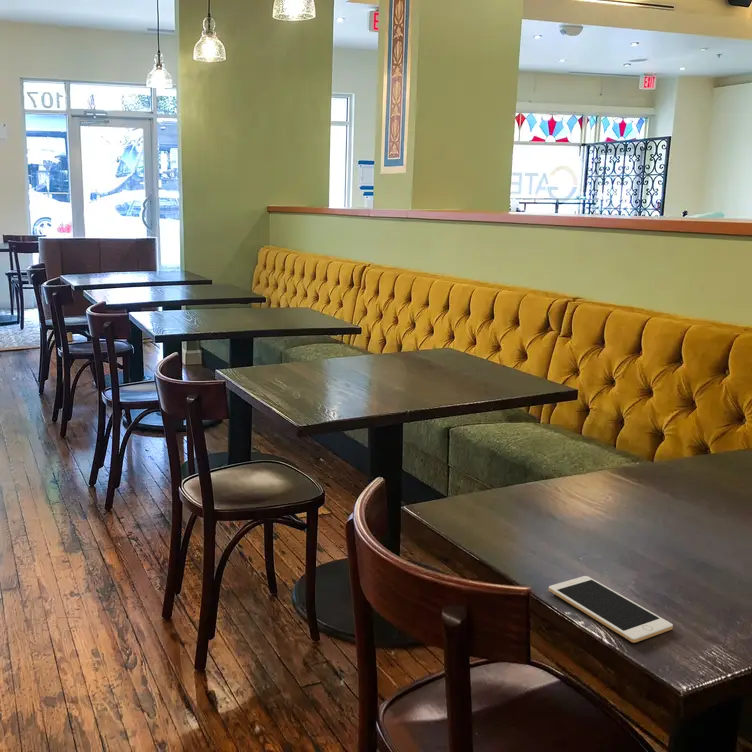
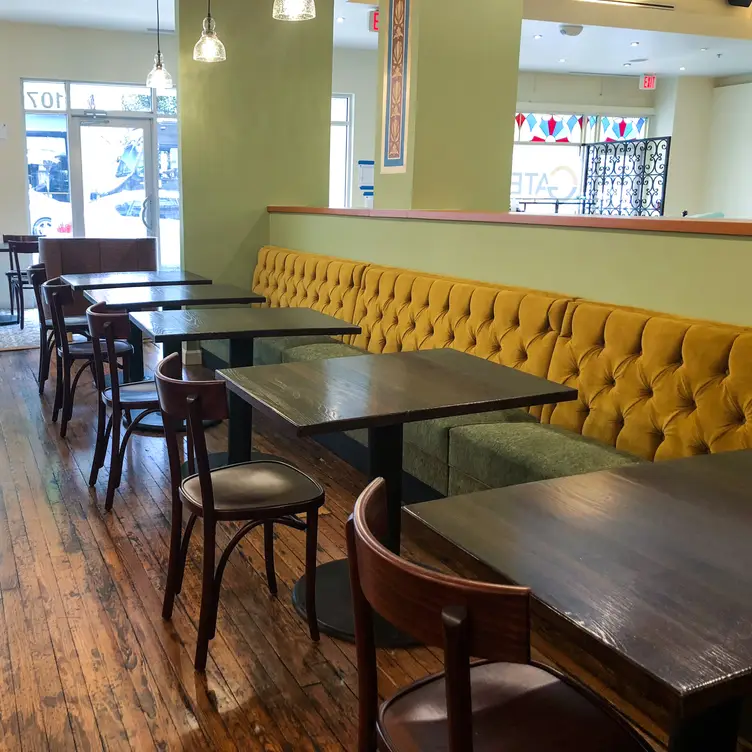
- cell phone (607, 606)
